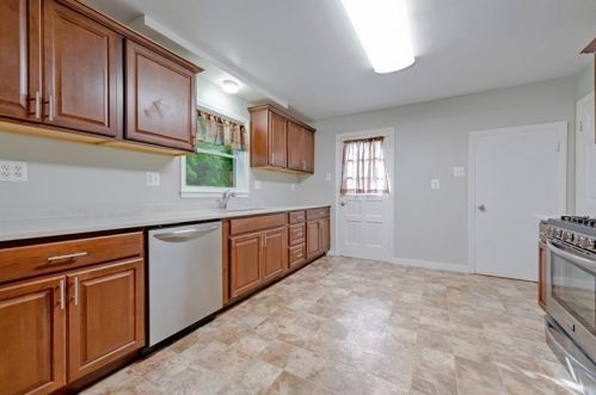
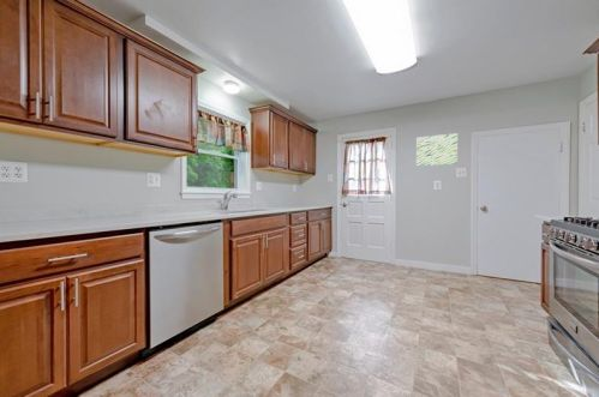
+ wall art (436, 150)
